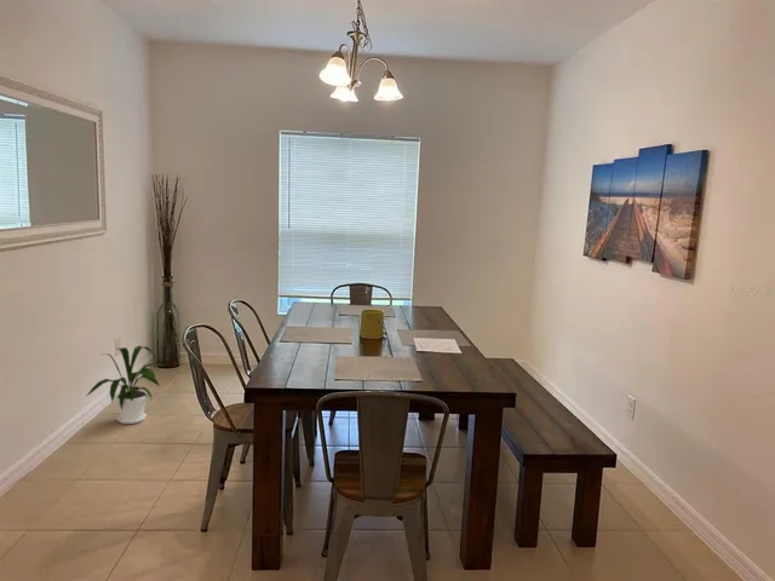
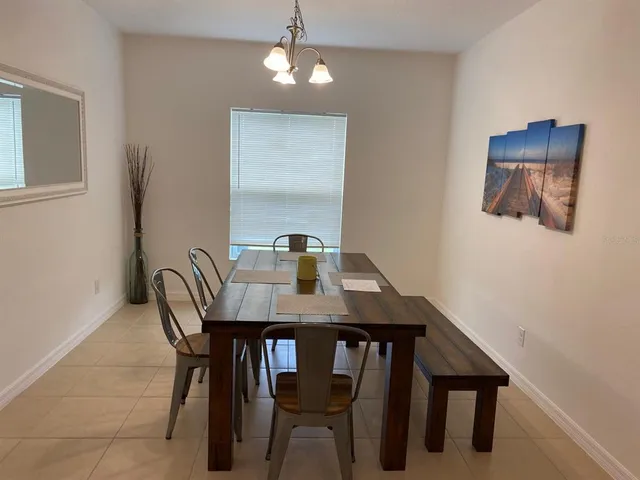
- house plant (131, 381)
